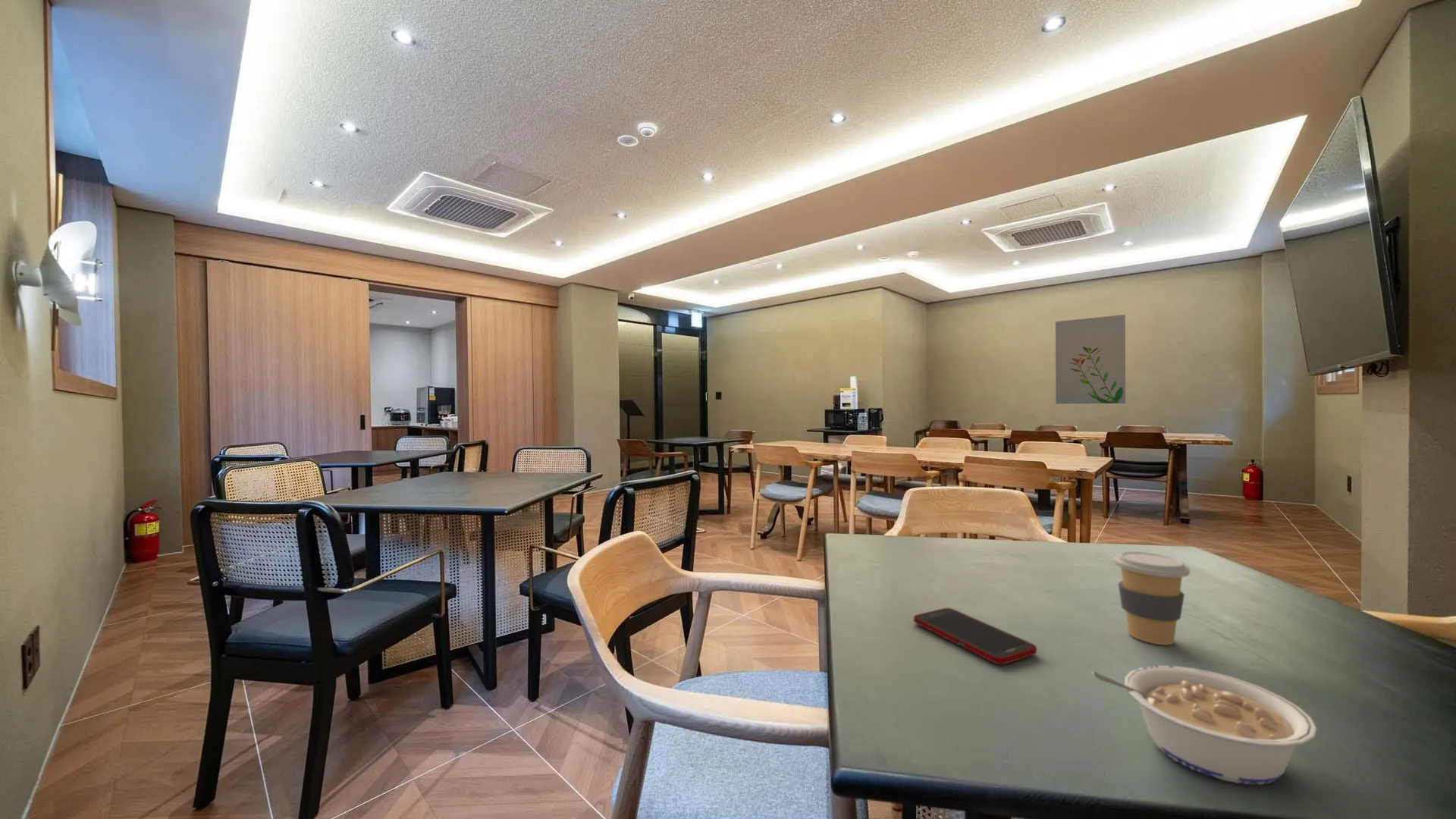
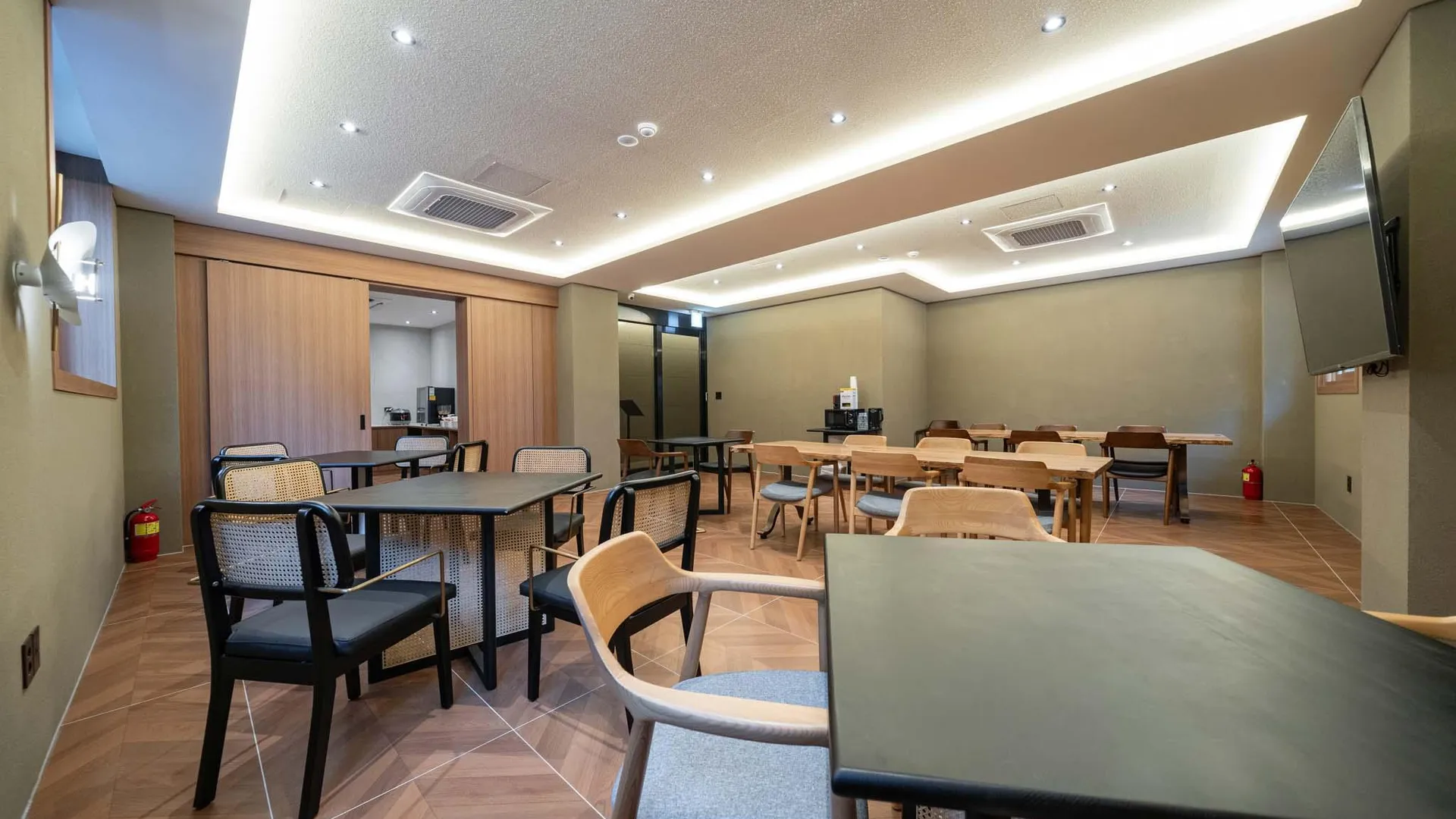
- wall art (1089, 361)
- cell phone (971, 633)
- legume (1208, 721)
- coffee cup (1150, 598)
